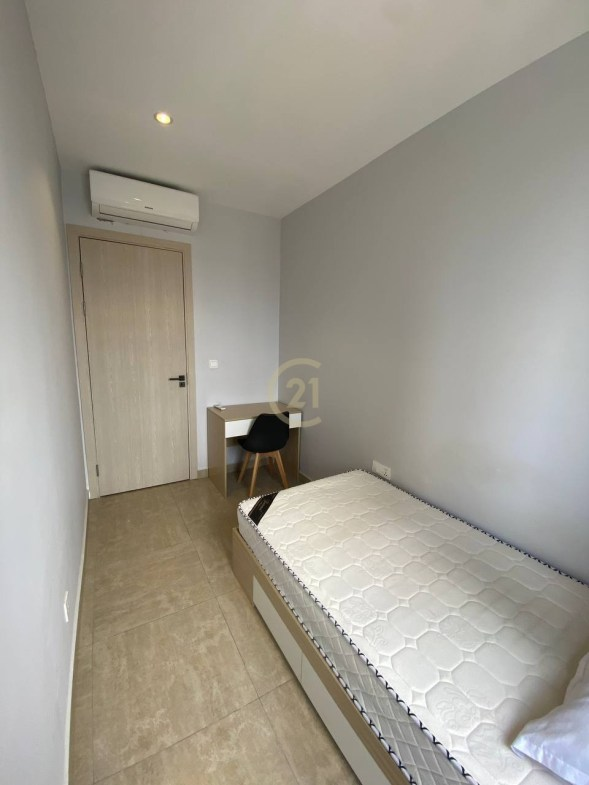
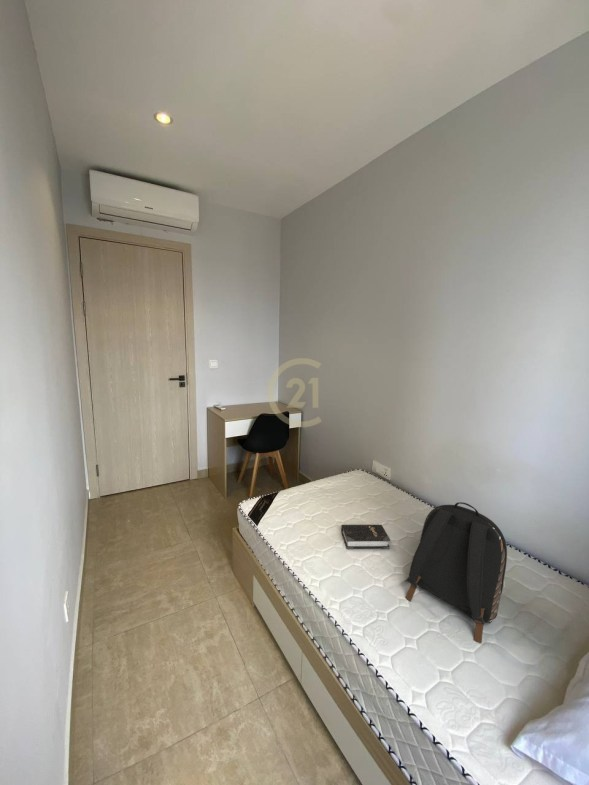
+ backpack (457, 555)
+ hardback book (364, 535)
